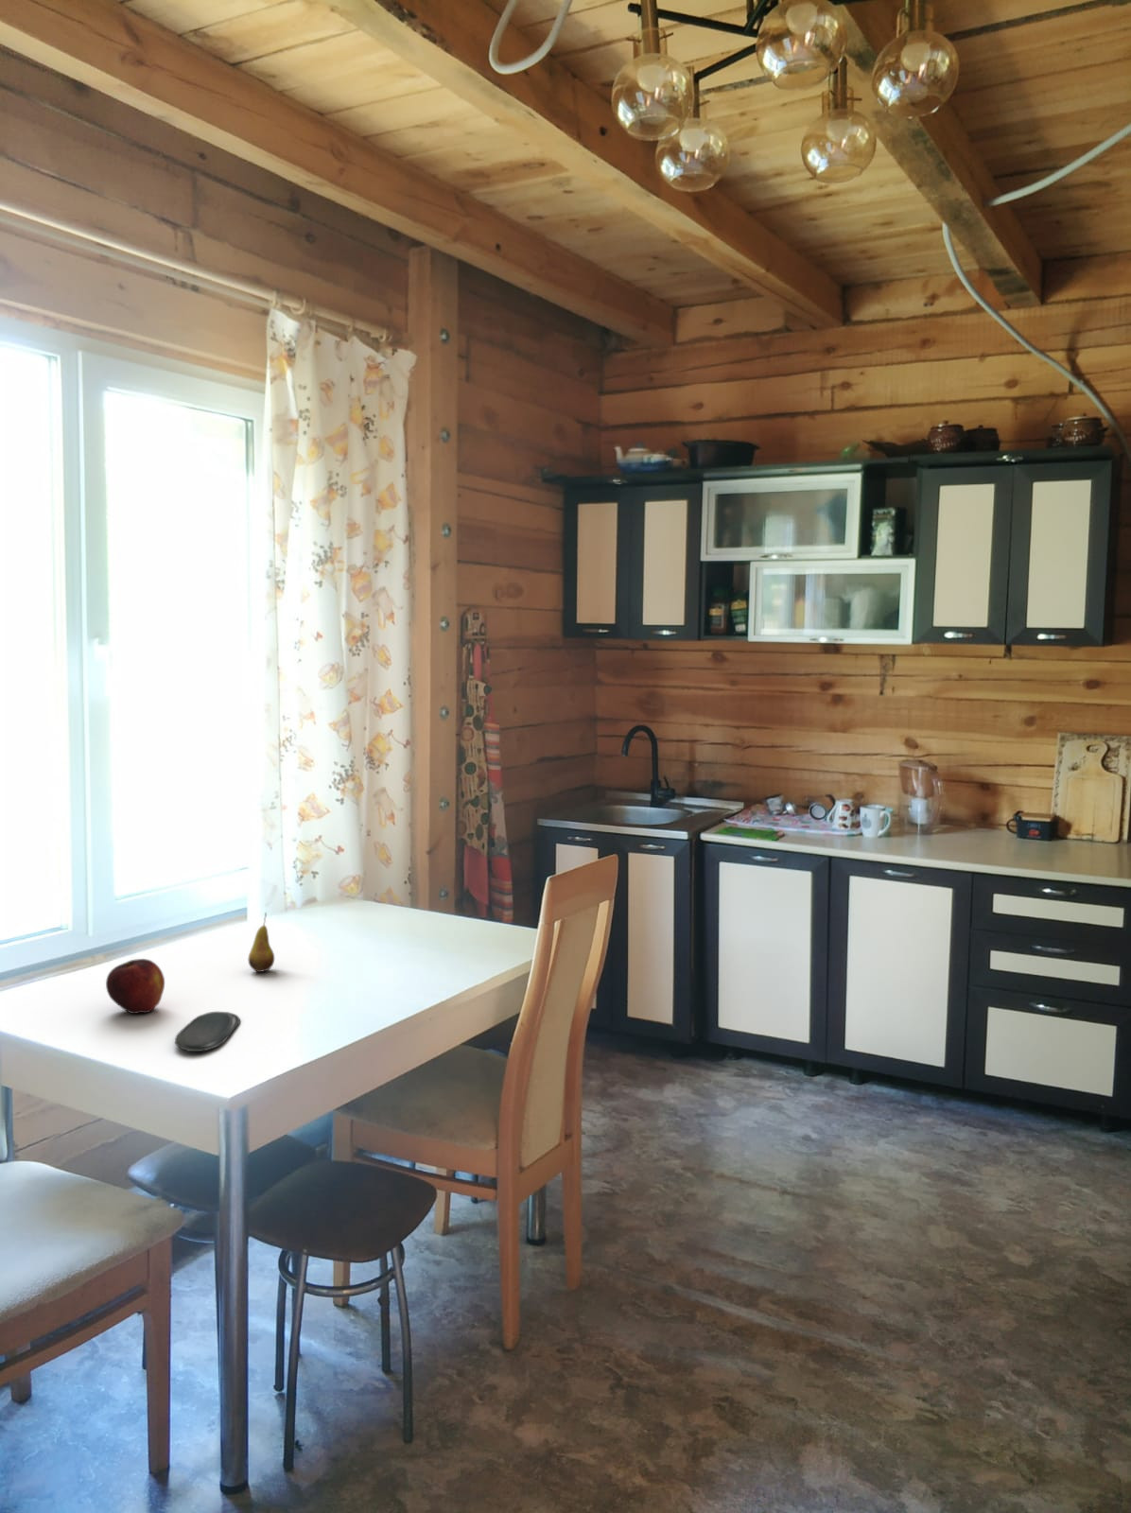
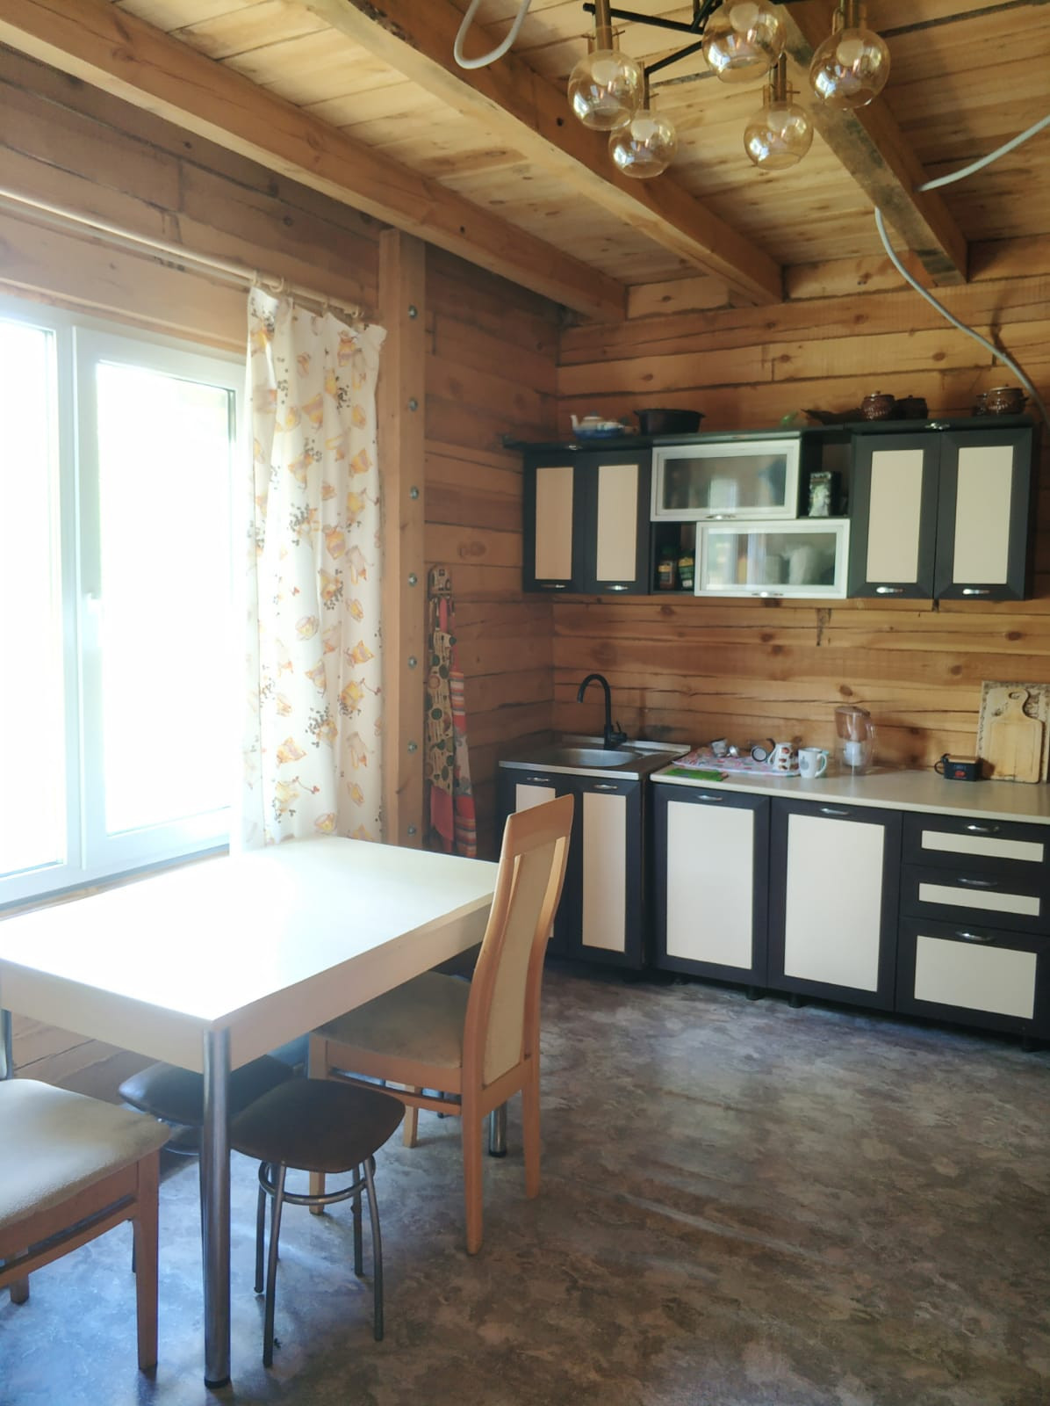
- oval tray (208, 1030)
- fruit (134, 985)
- fruit (261, 943)
